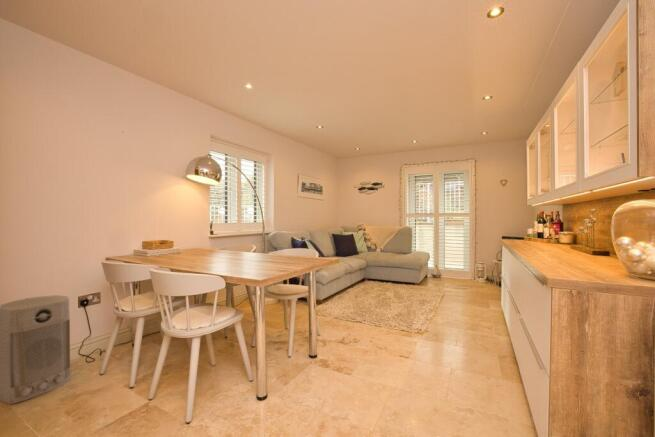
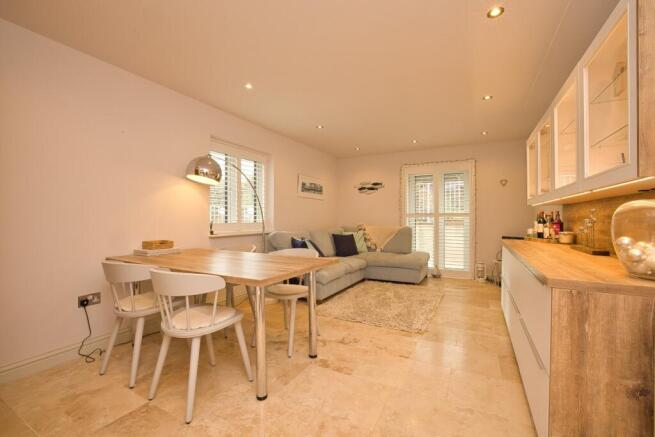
- air purifier (34, 343)
